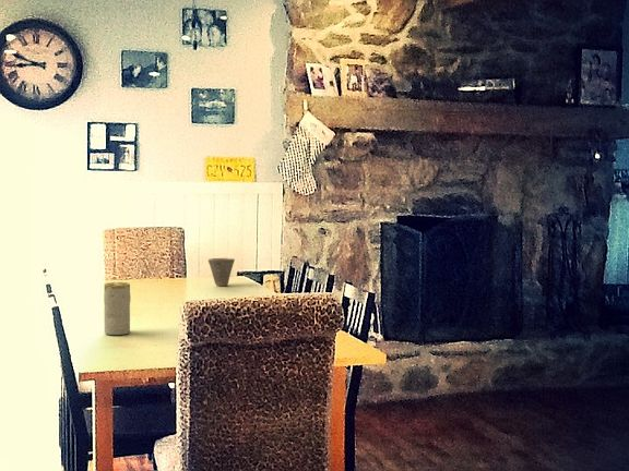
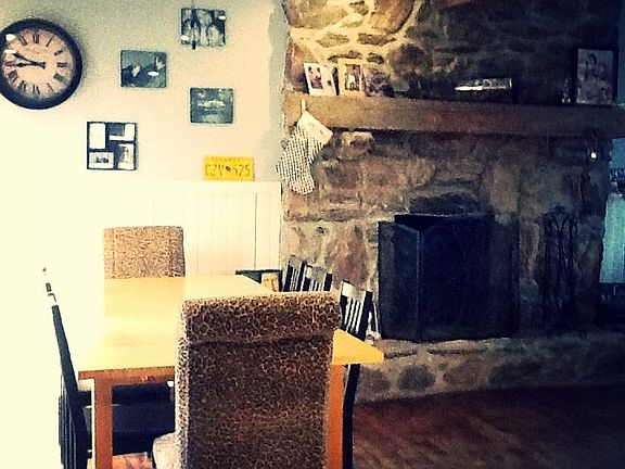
- cup (221, 271)
- candle (117, 307)
